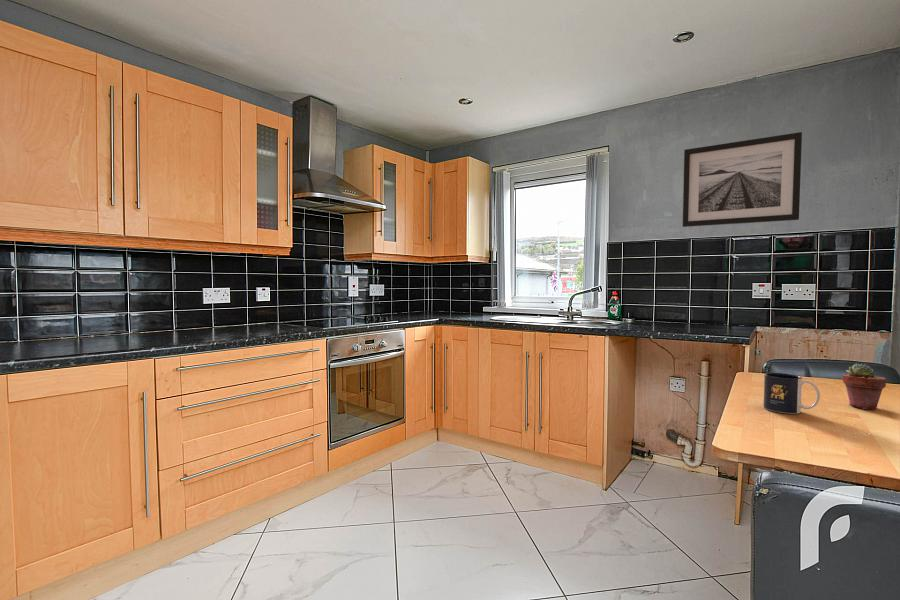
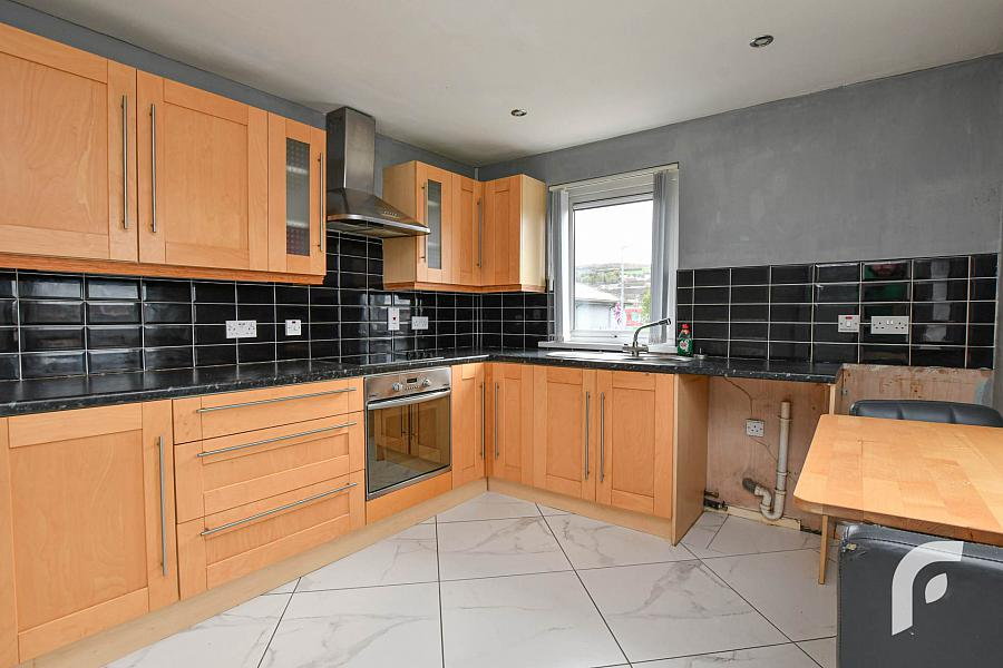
- mug (791, 393)
- wall art (738, 182)
- potted succulent (863, 385)
